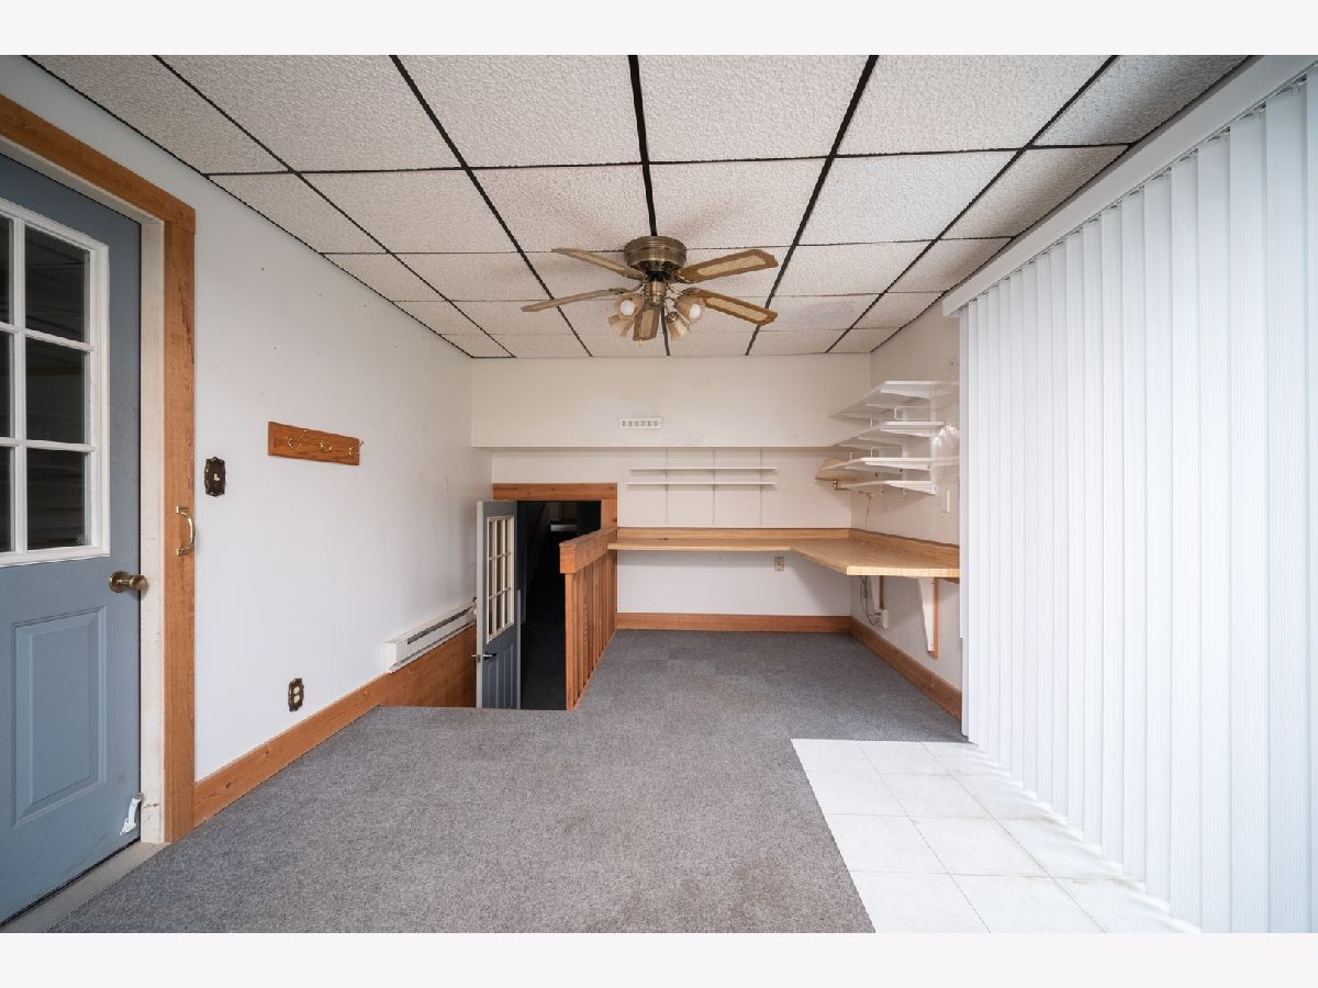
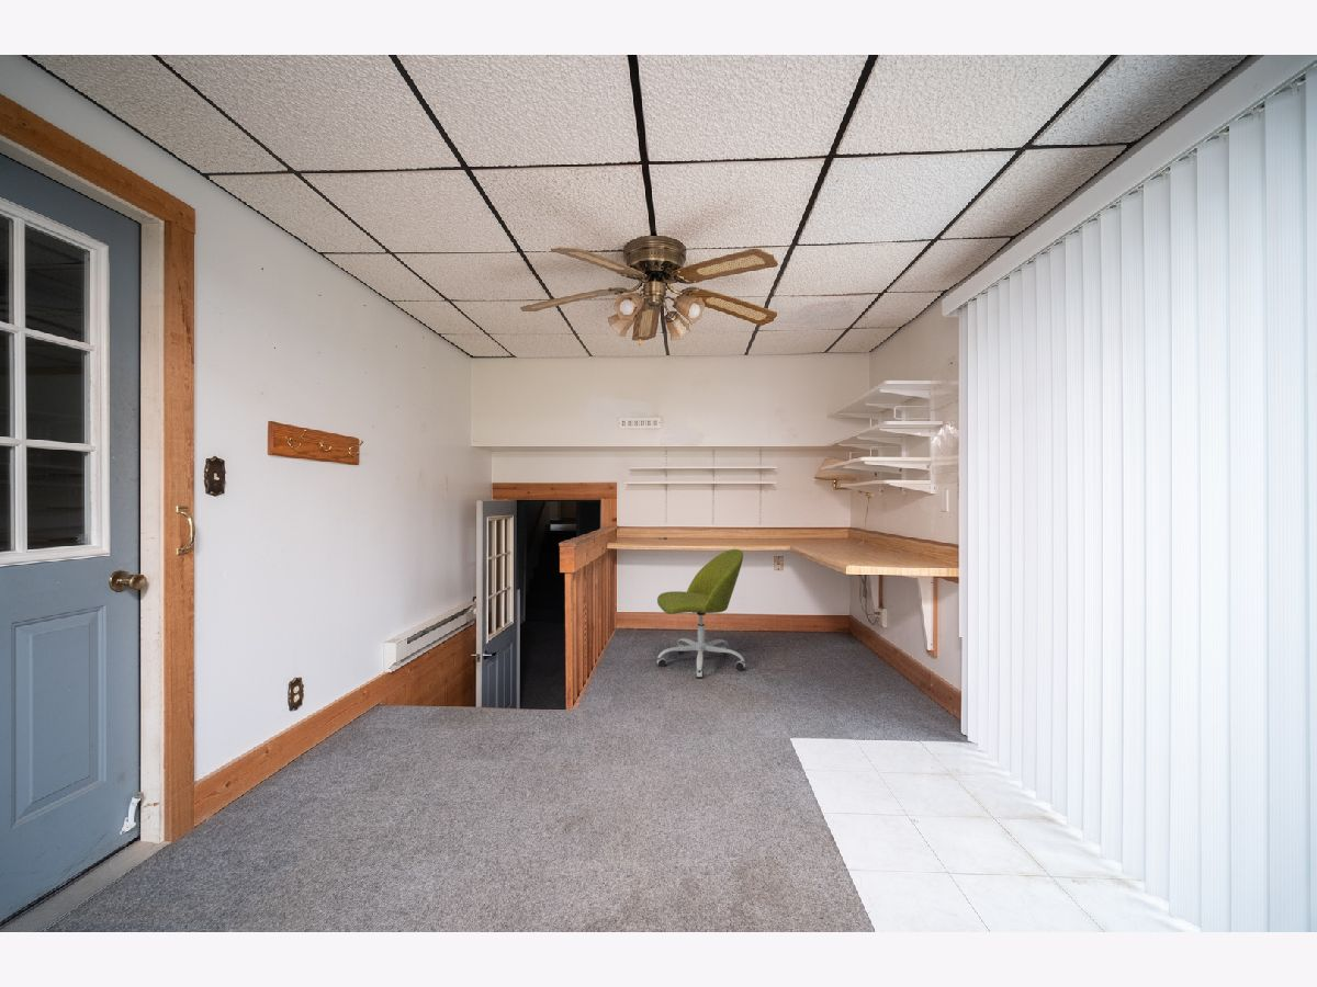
+ office chair (699, 606)
